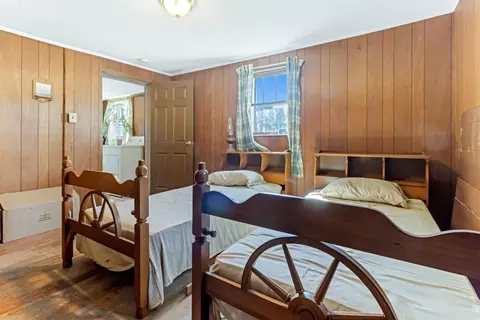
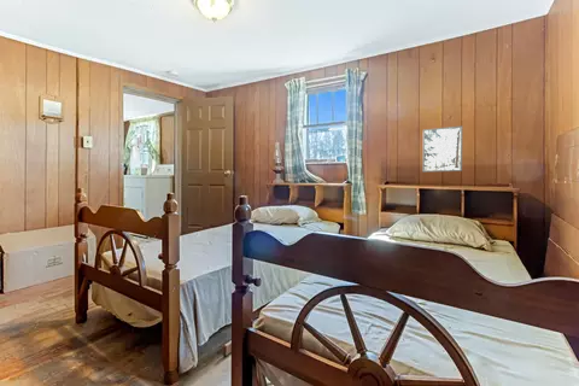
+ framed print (441, 150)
